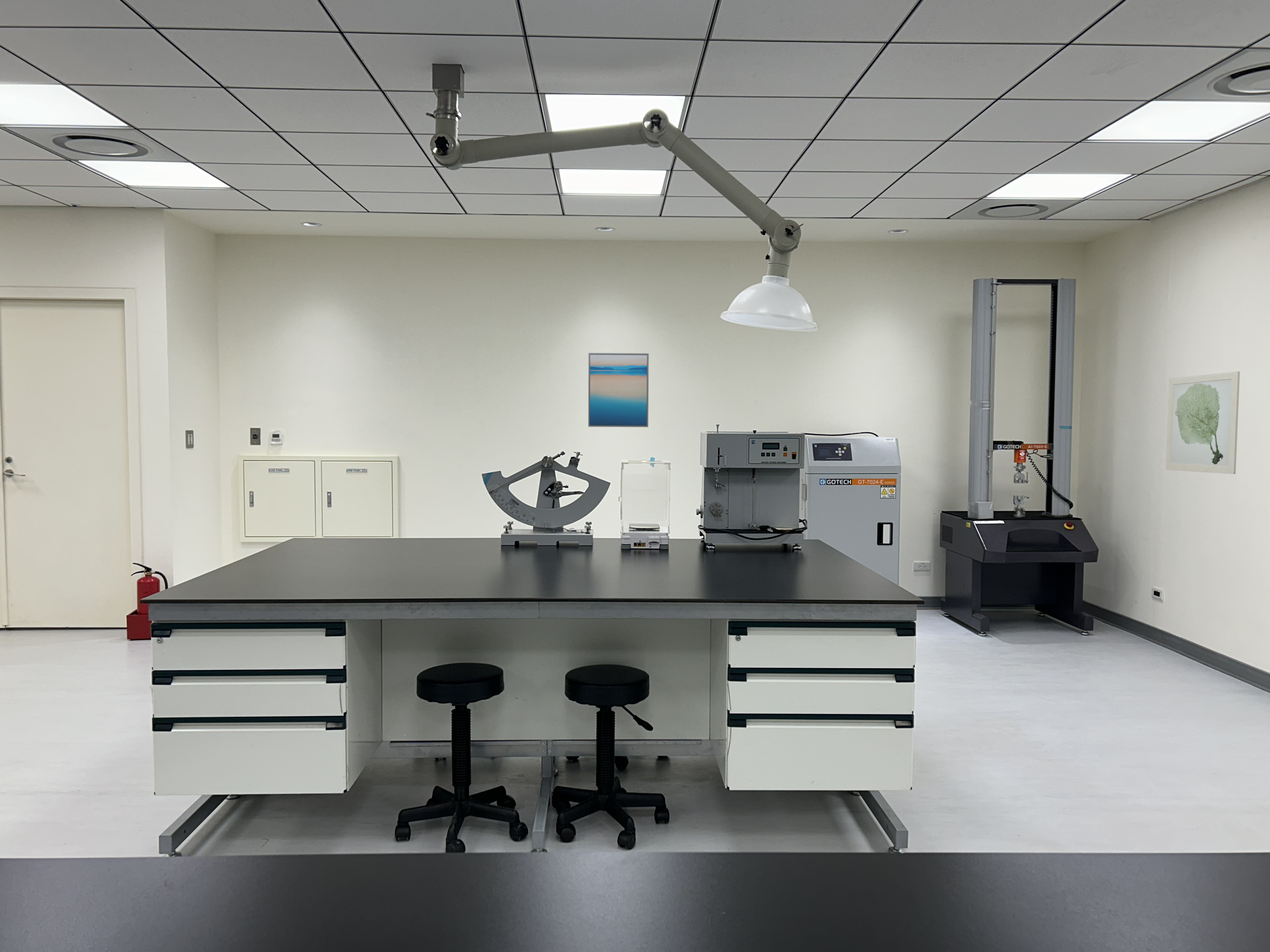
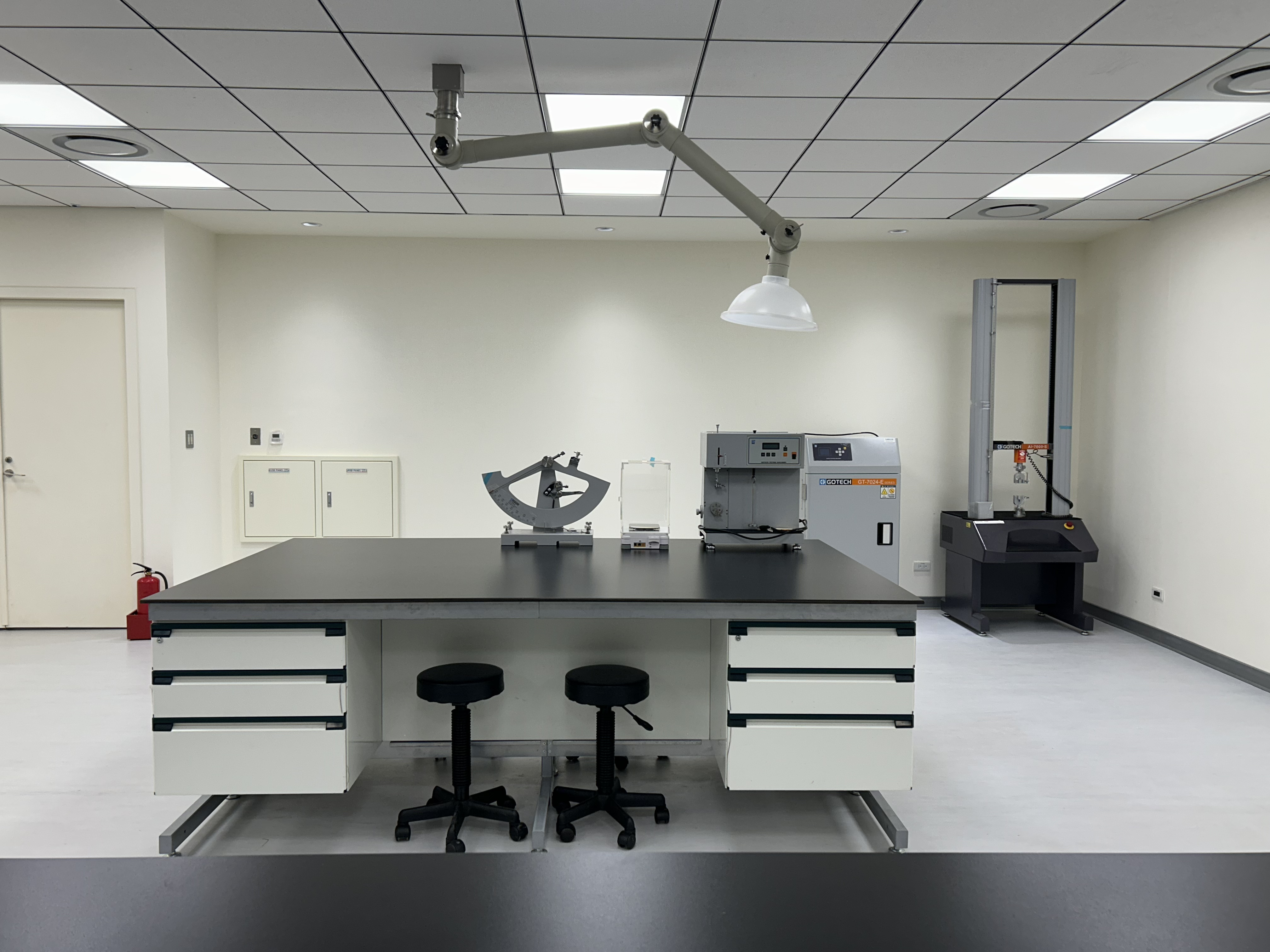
- wall art (1200, 423)
- wall art (618, 390)
